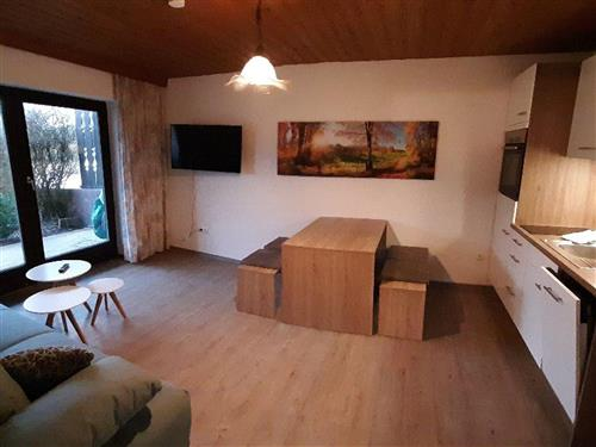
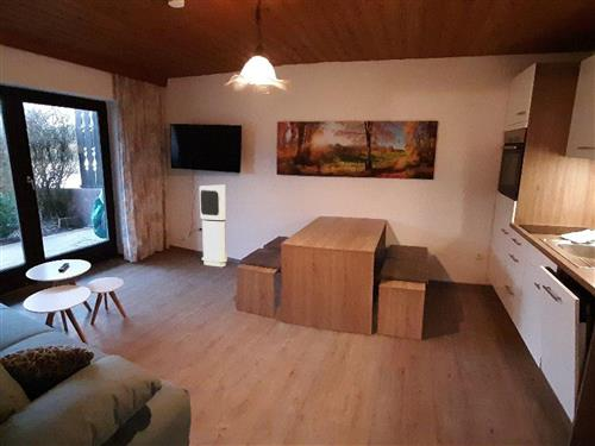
+ air purifier (218, 225)
